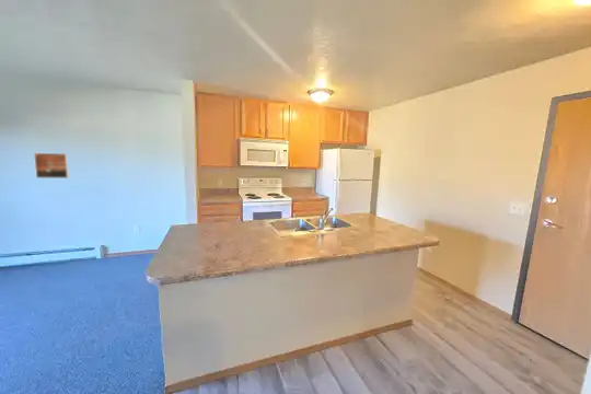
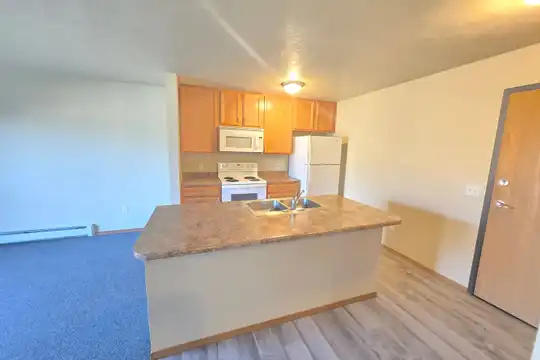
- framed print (51, 165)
